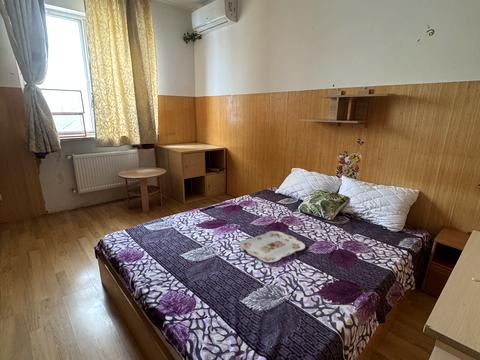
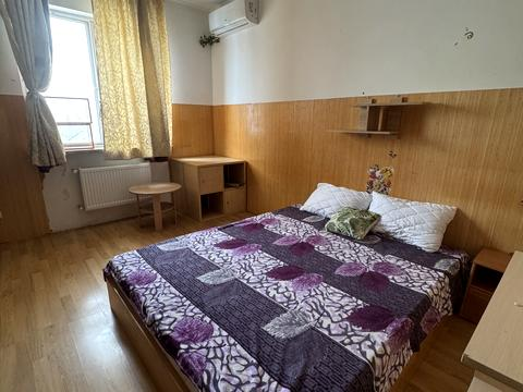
- serving tray (272, 245)
